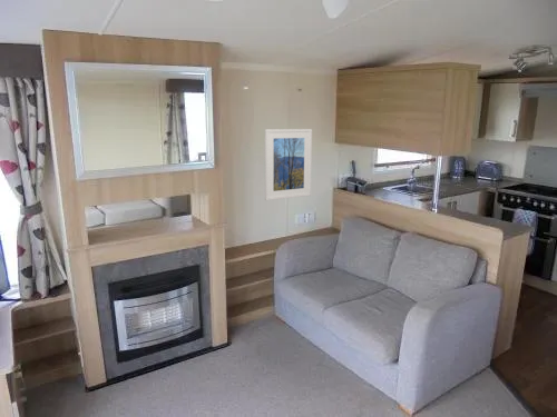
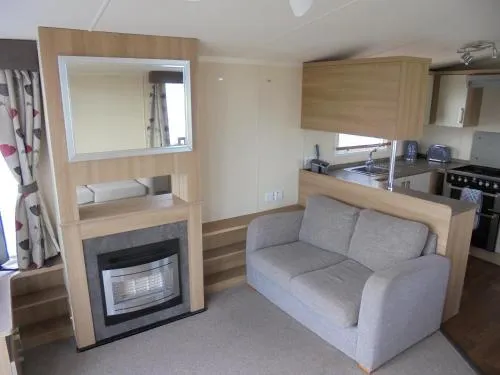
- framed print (289, 163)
